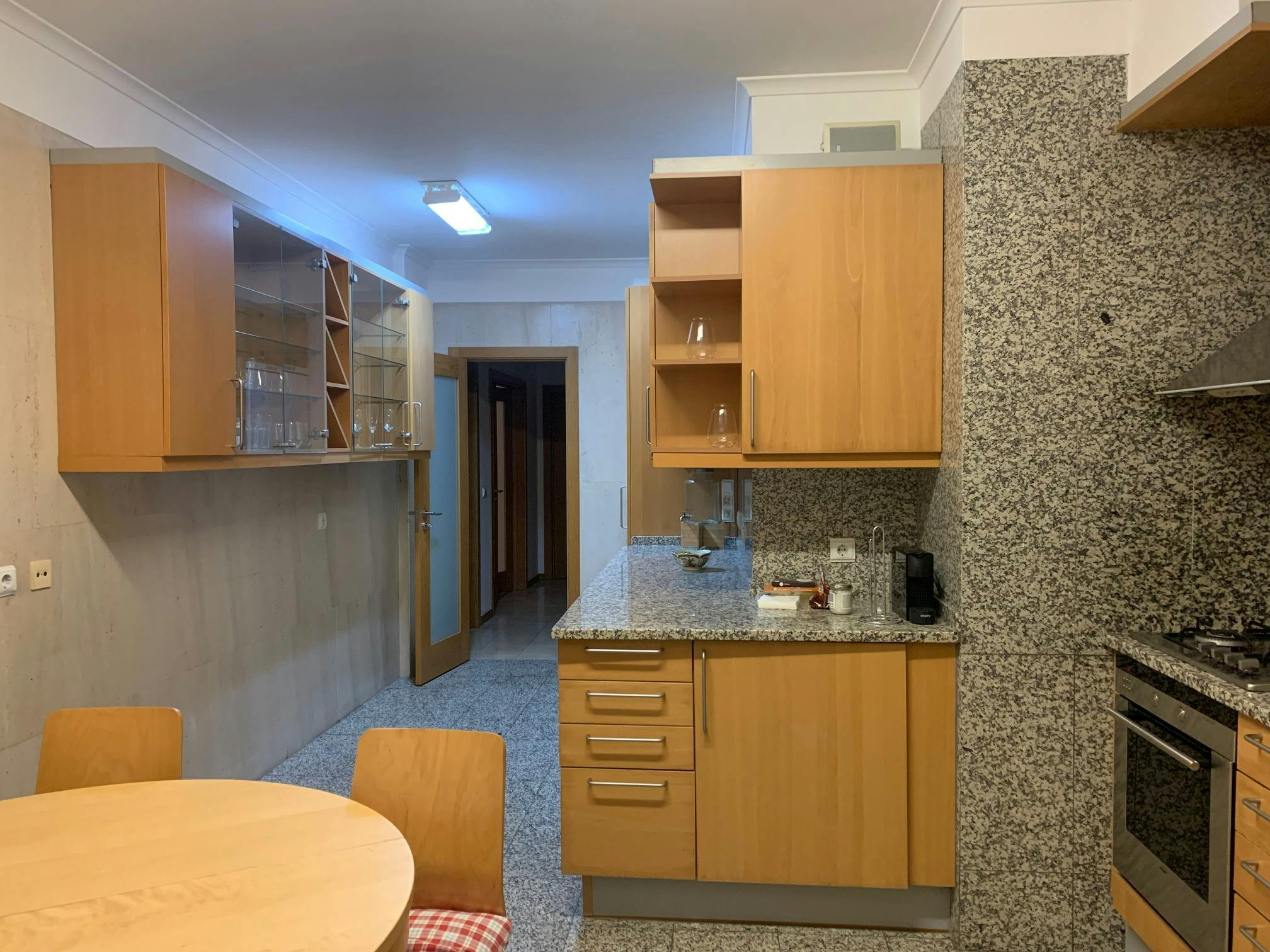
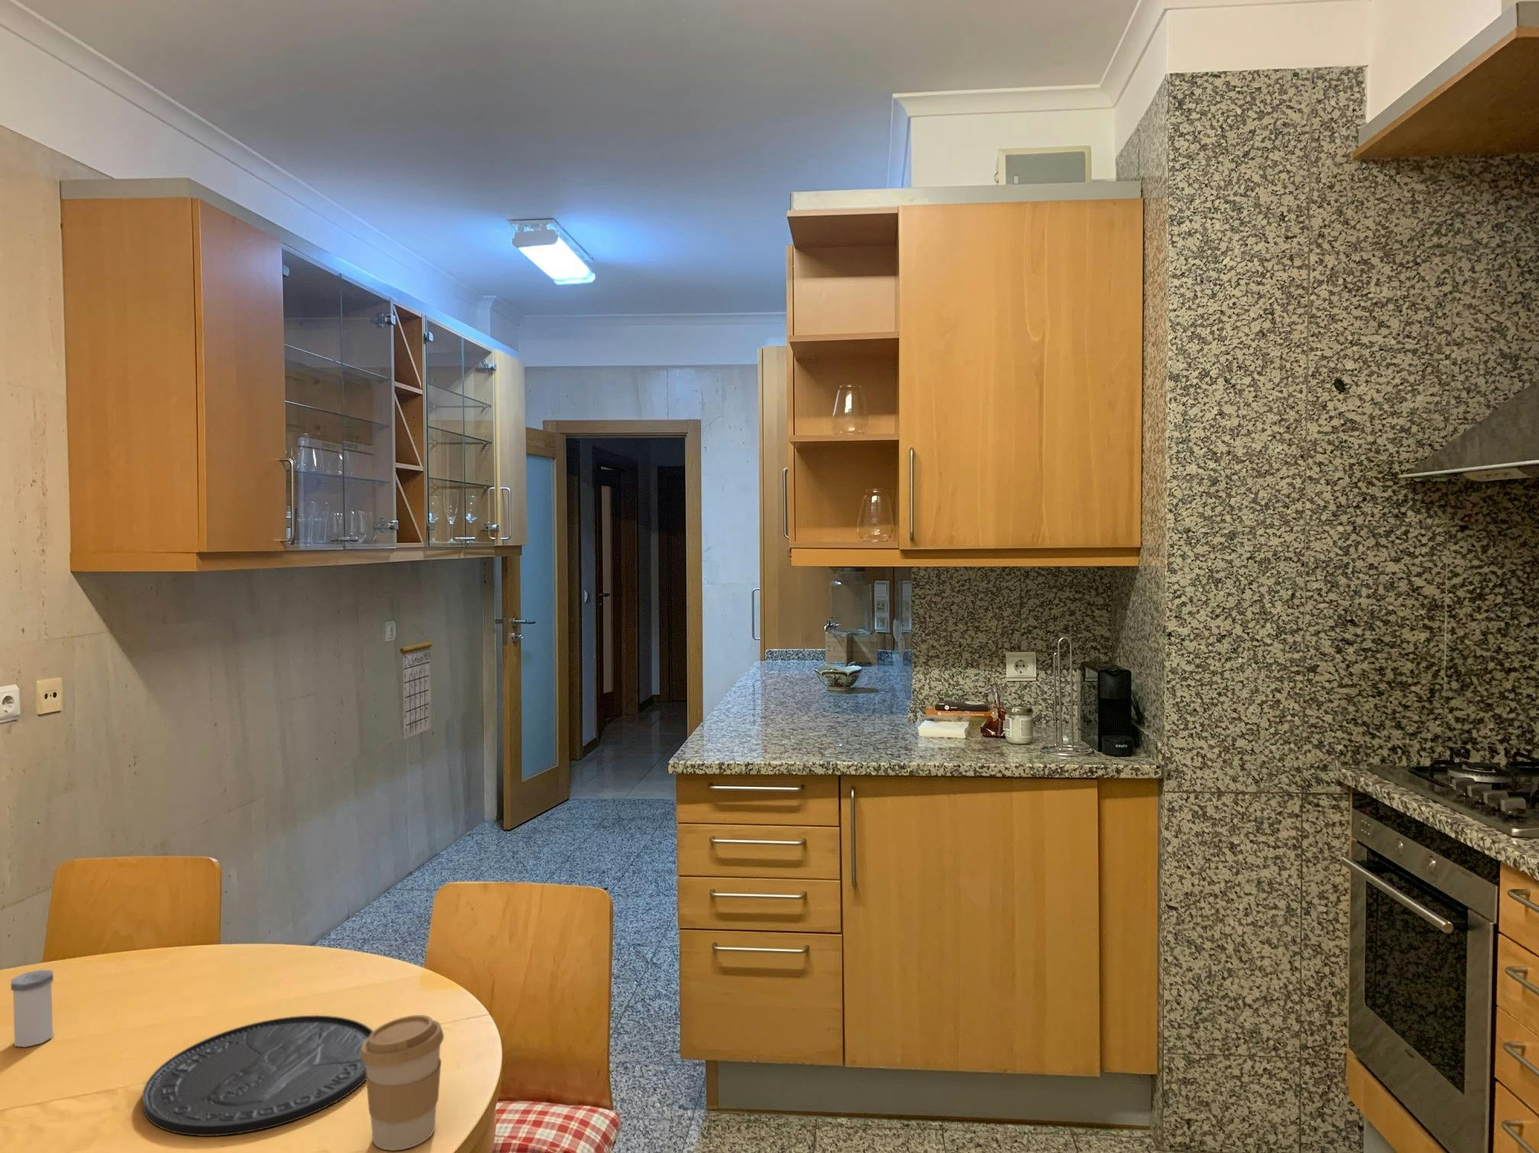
+ calendar (416, 678)
+ coffee cup (404, 1079)
+ plate (267, 1069)
+ salt shaker (33, 1008)
